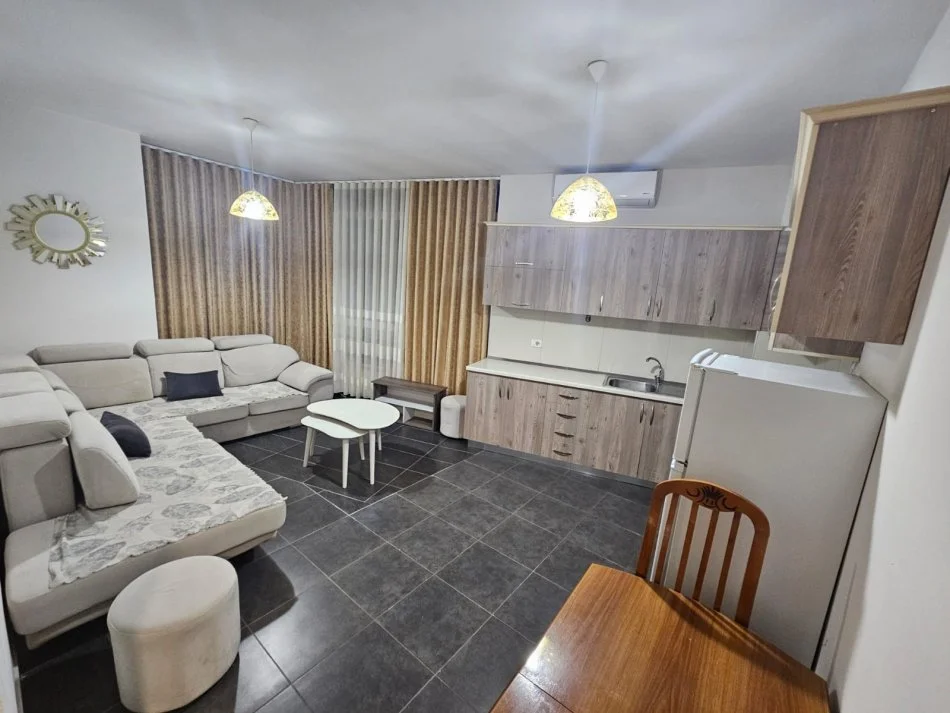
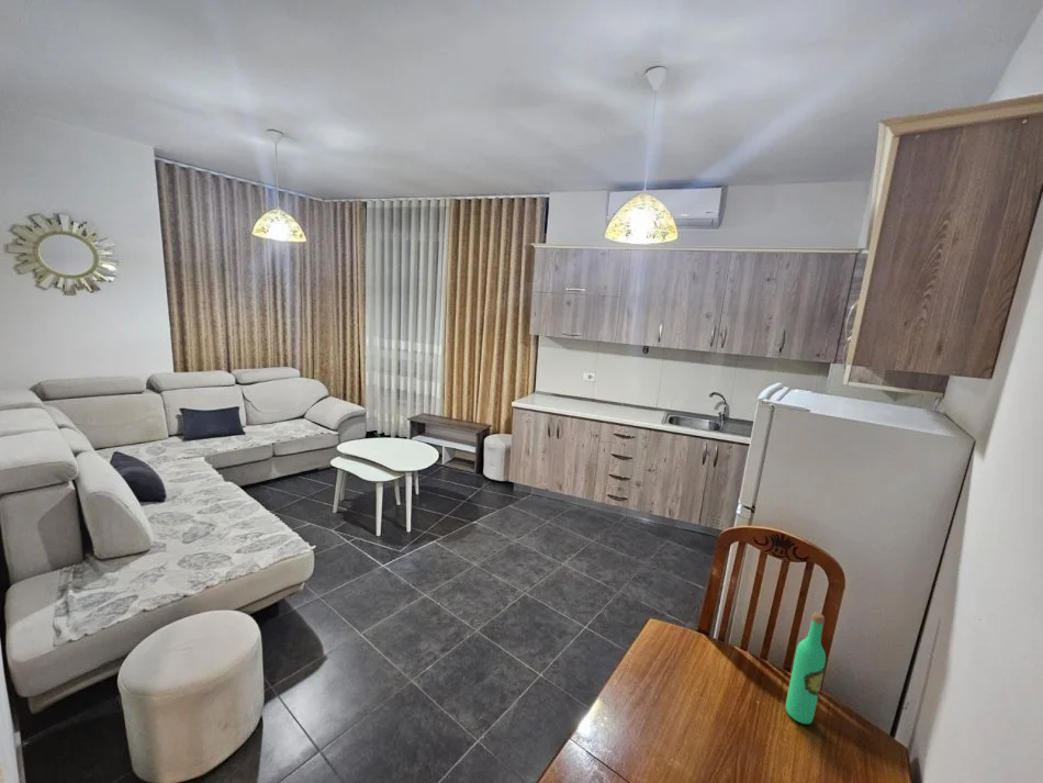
+ wine bottle (808, 665)
